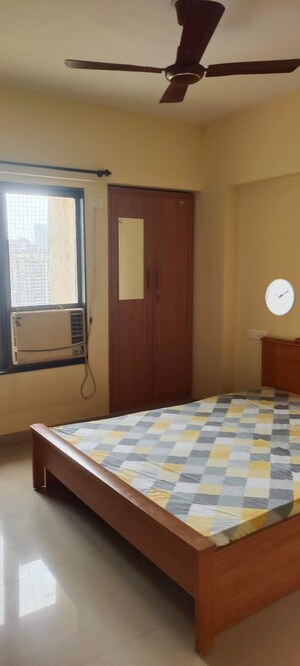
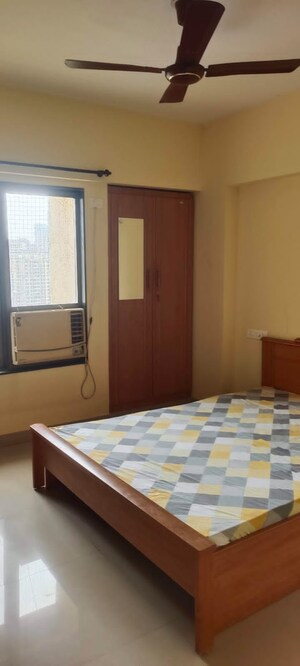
- wall clock (279, 297)
